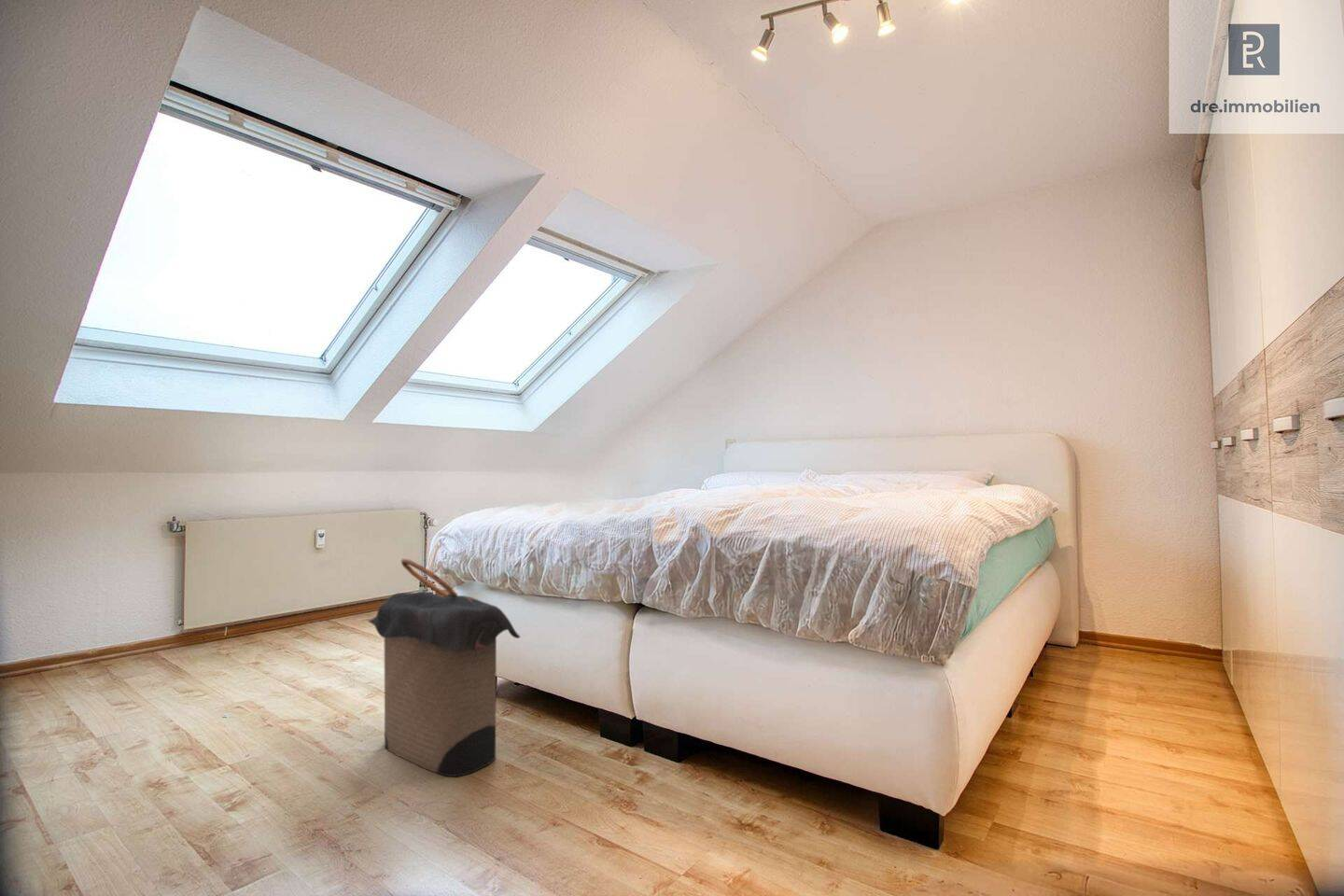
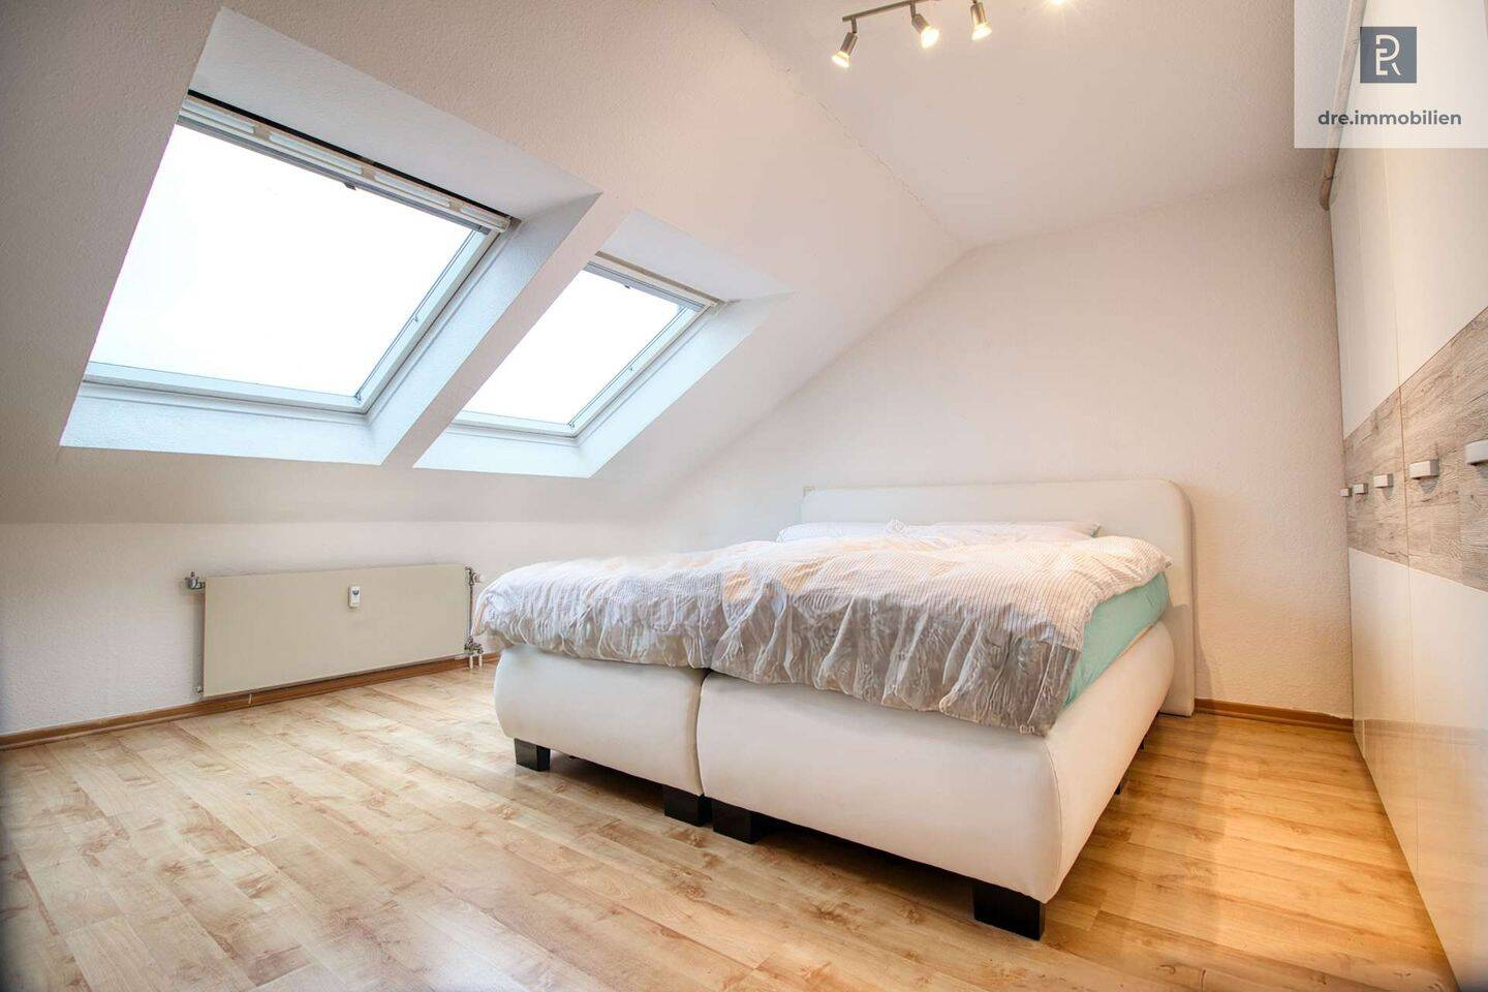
- laundry hamper (443, 652)
